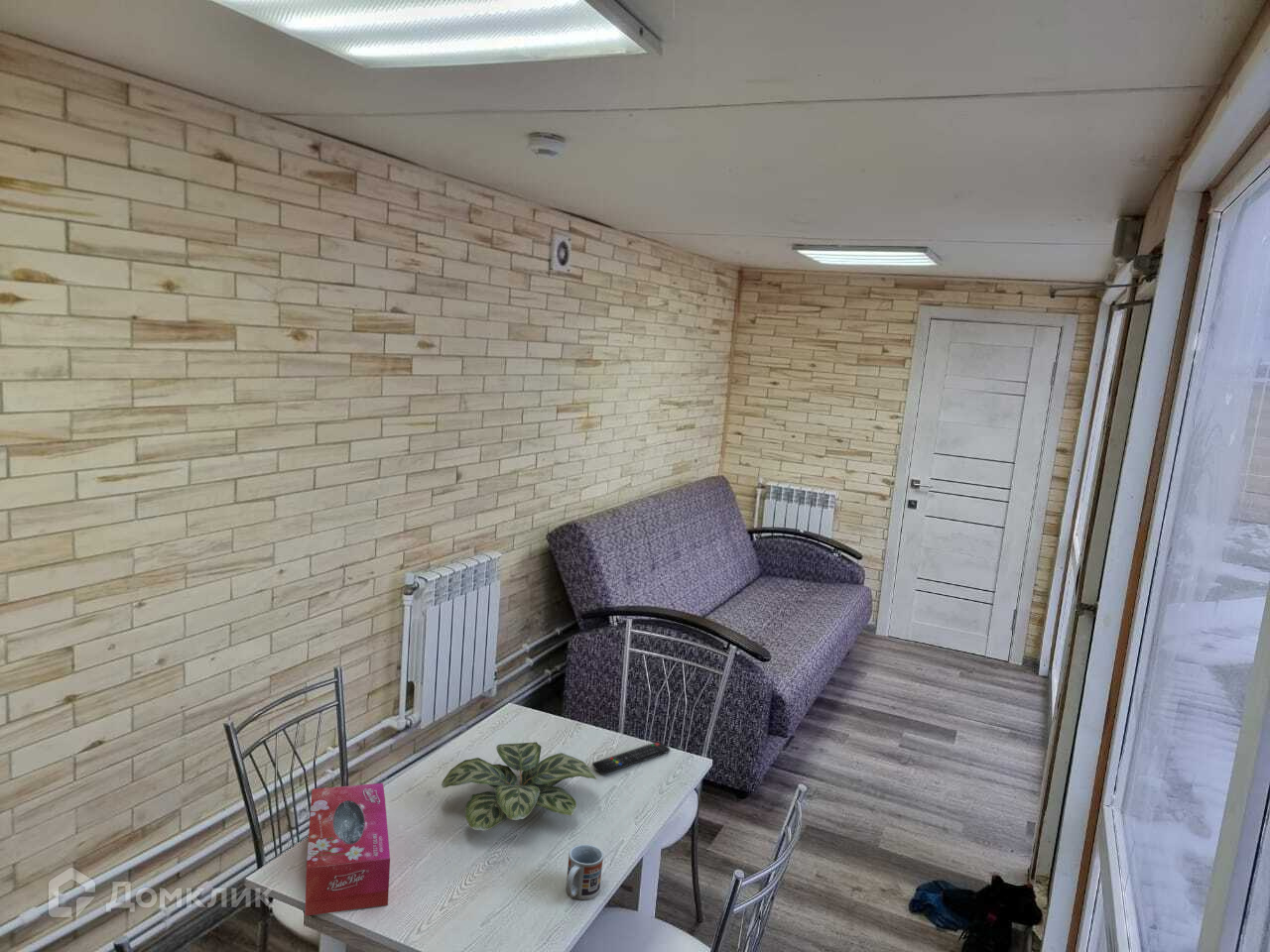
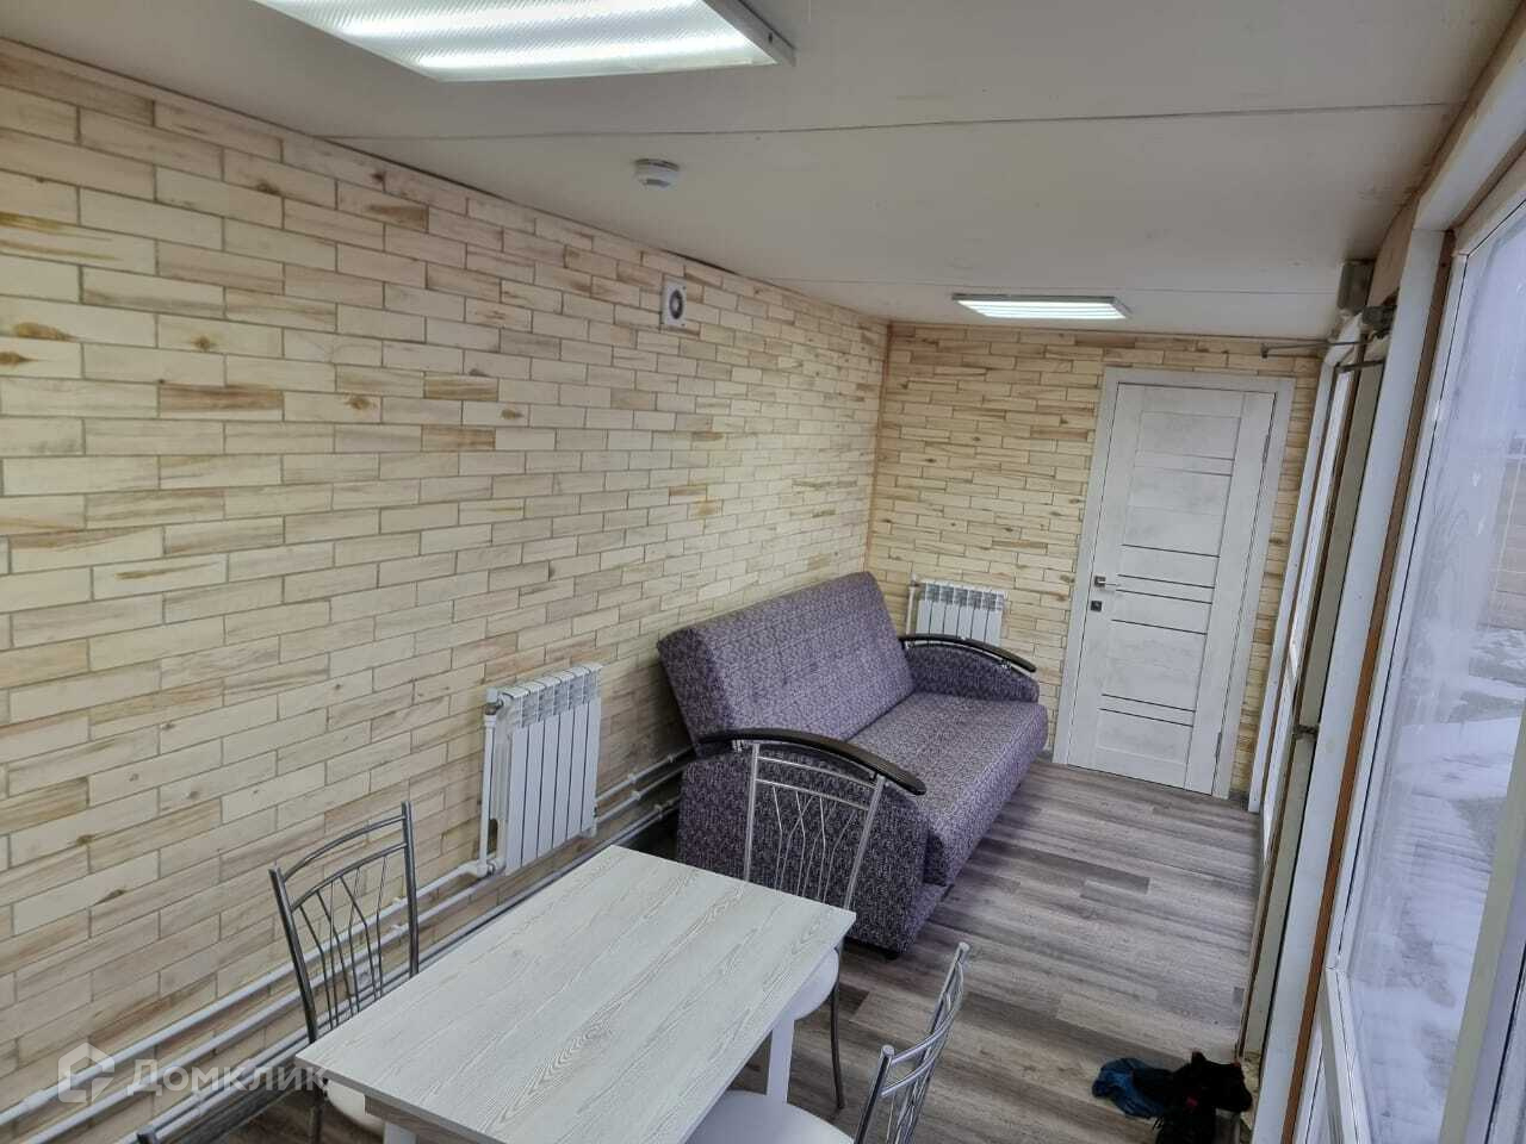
- remote control (632, 758)
- cup (581, 875)
- plant (516, 787)
- tissue box (347, 843)
